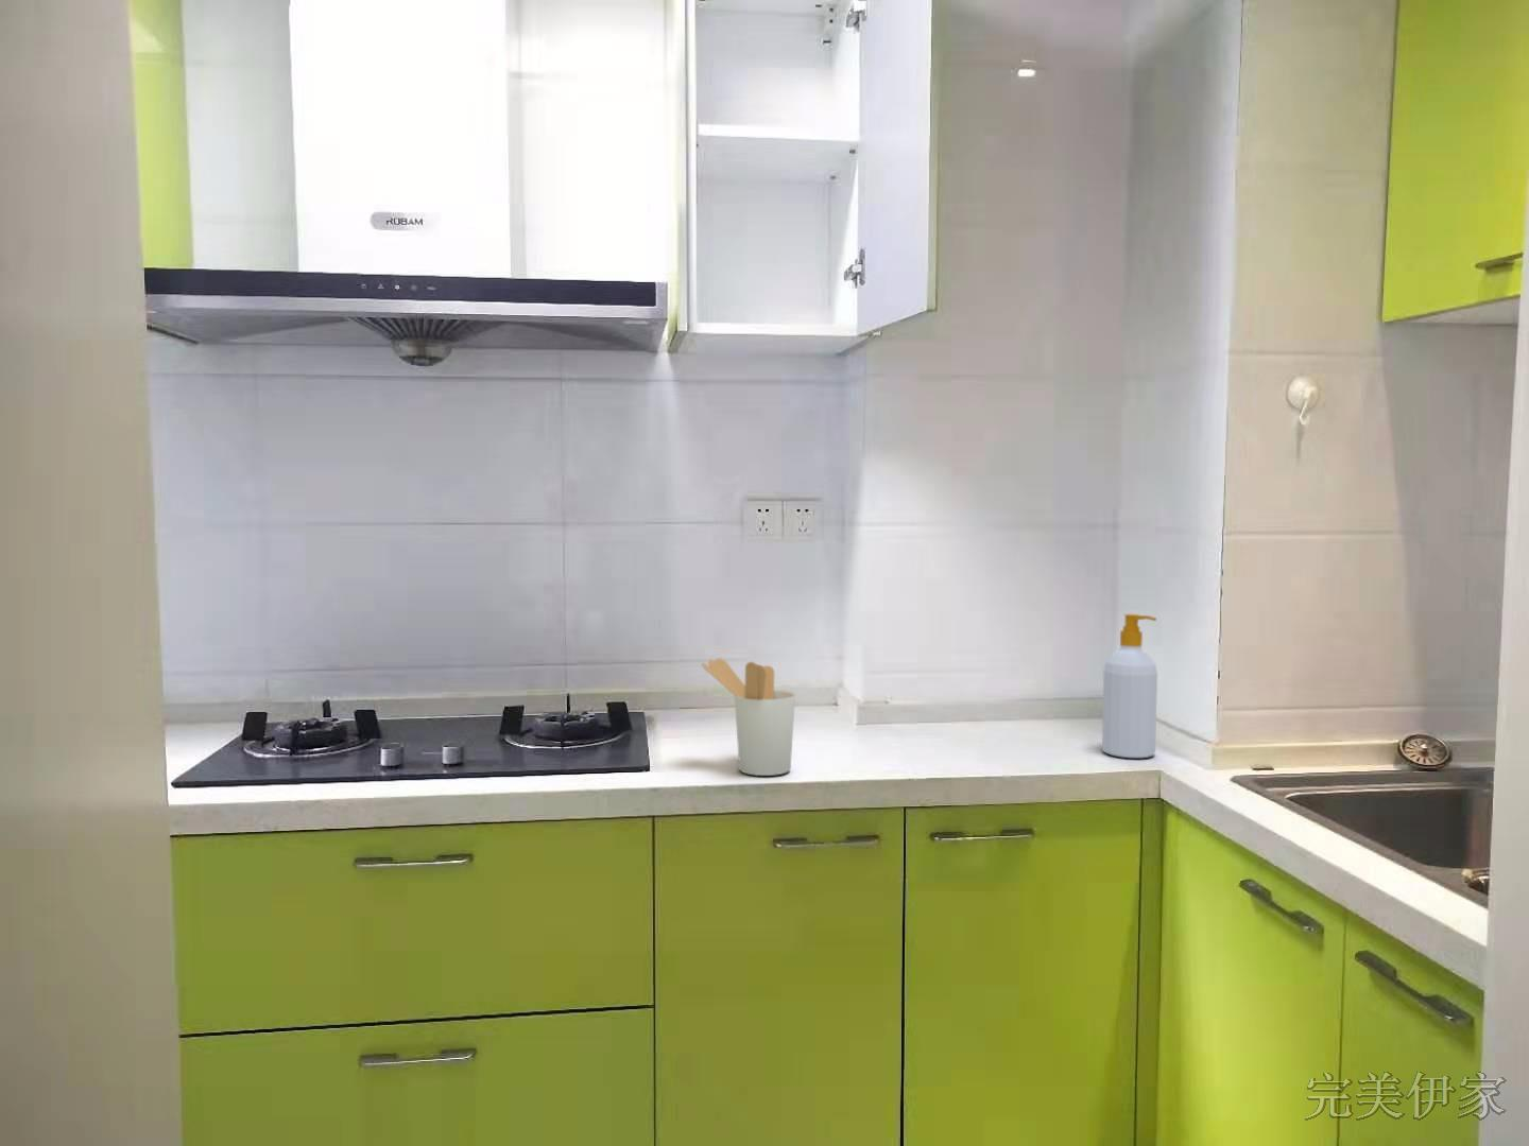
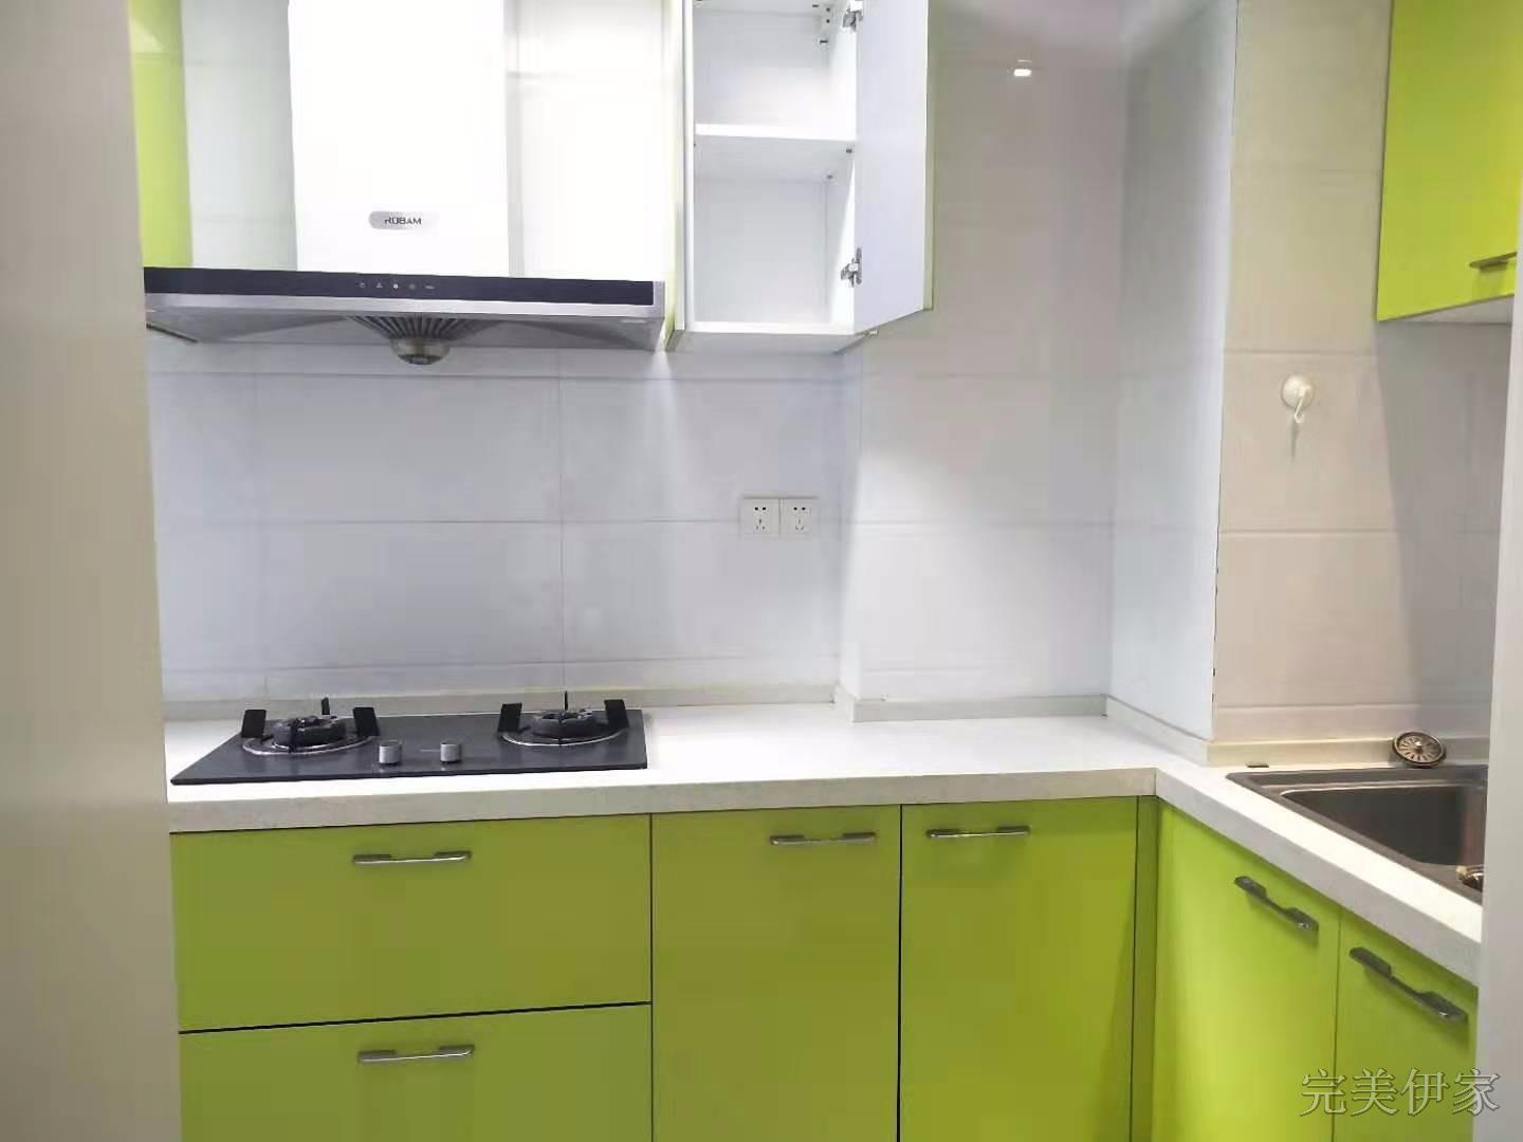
- soap bottle (1130, 684)
- utensil holder (749, 711)
